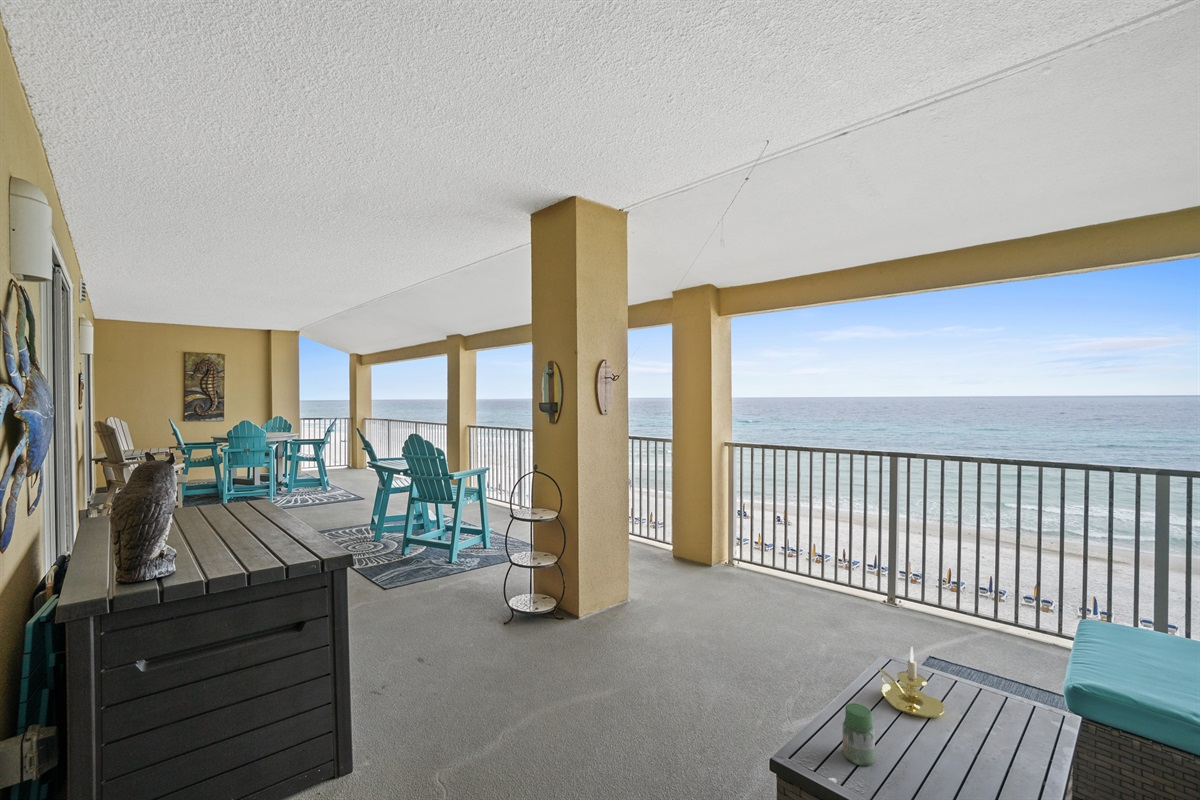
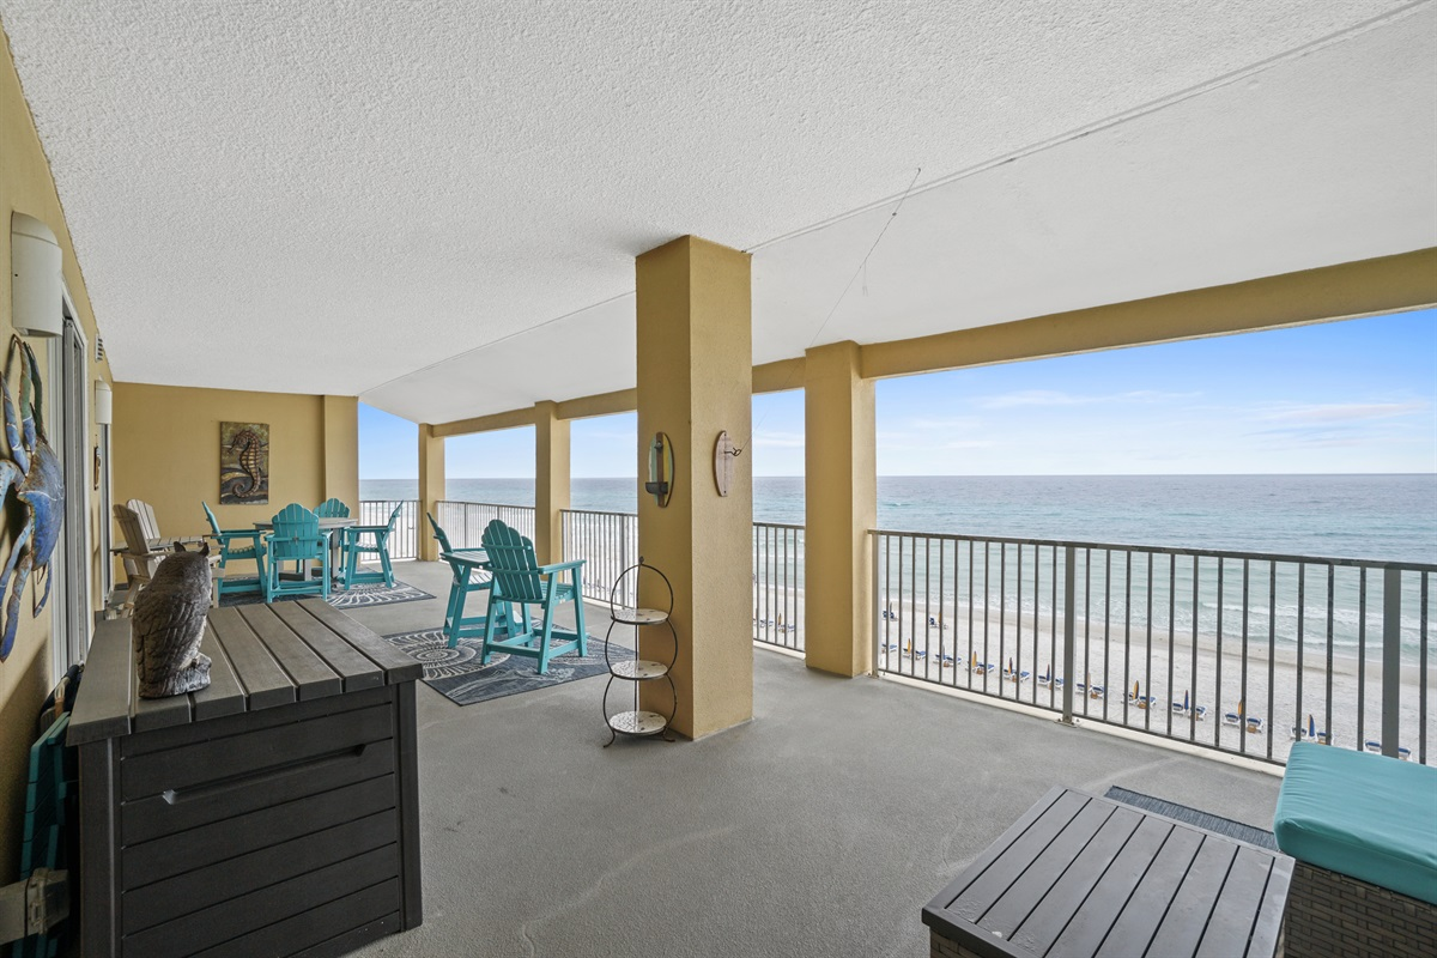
- candle holder (907, 673)
- jar (858, 733)
